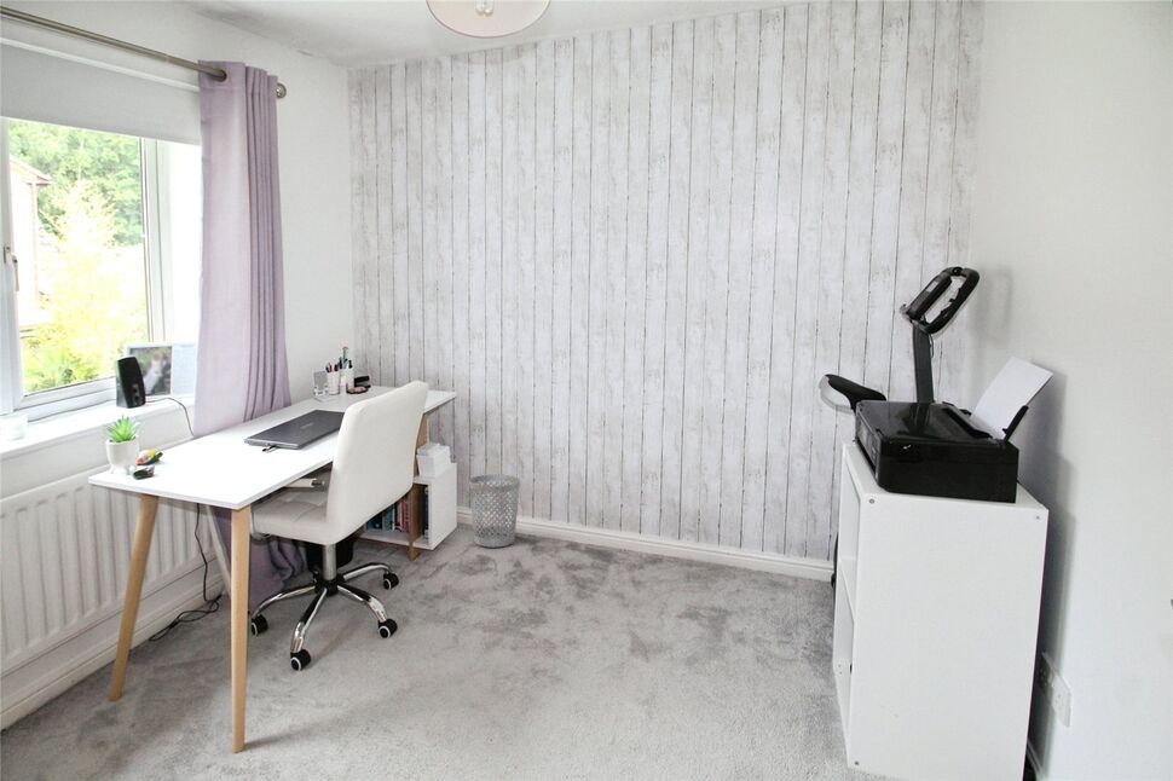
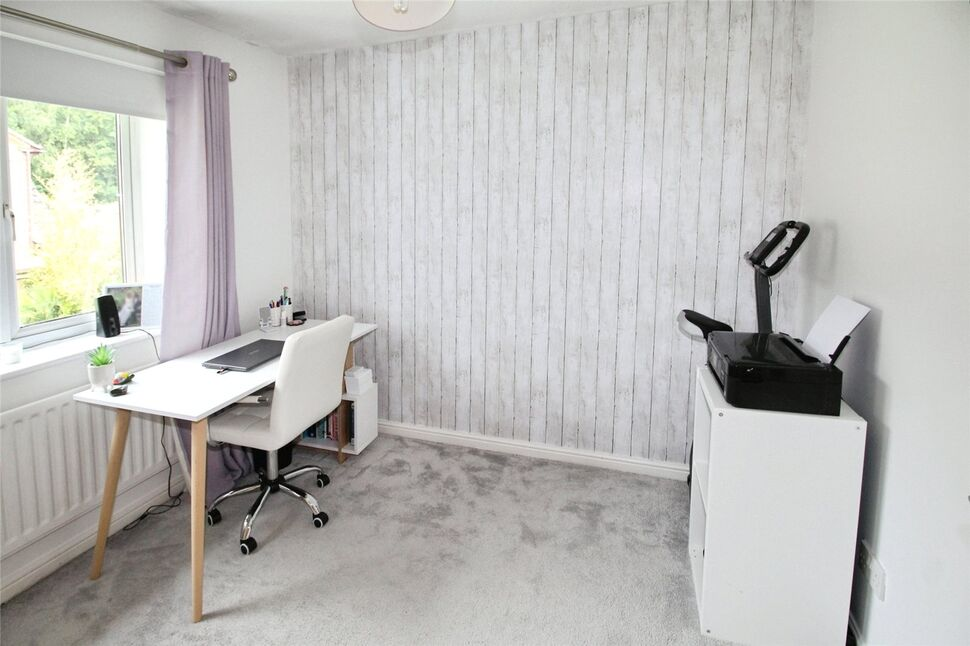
- wastebasket (495, 510)
